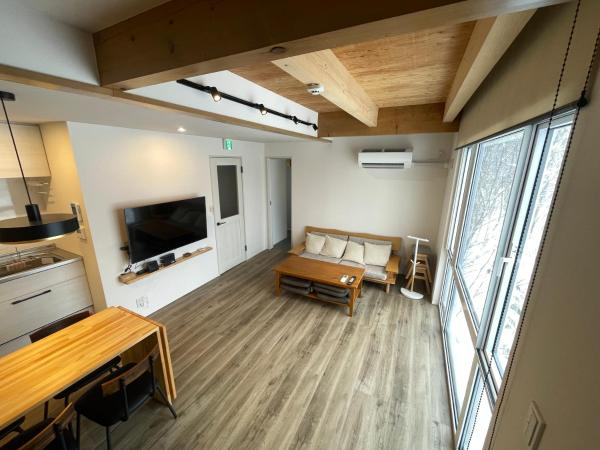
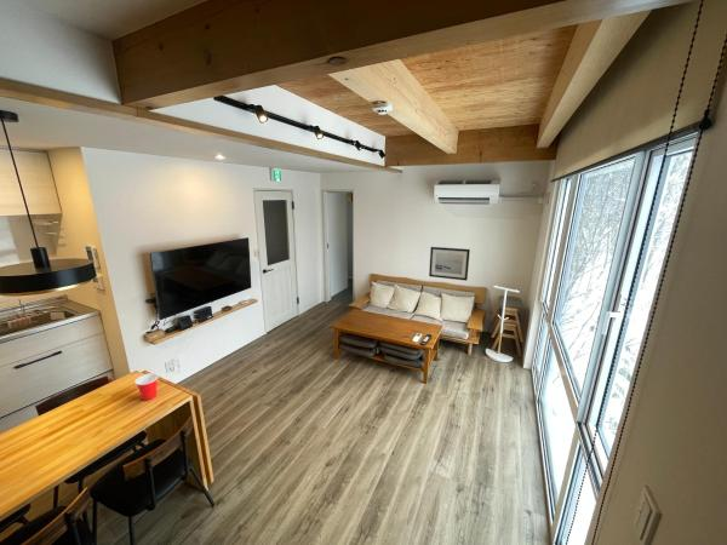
+ wall art (448, 263)
+ cup (148, 388)
